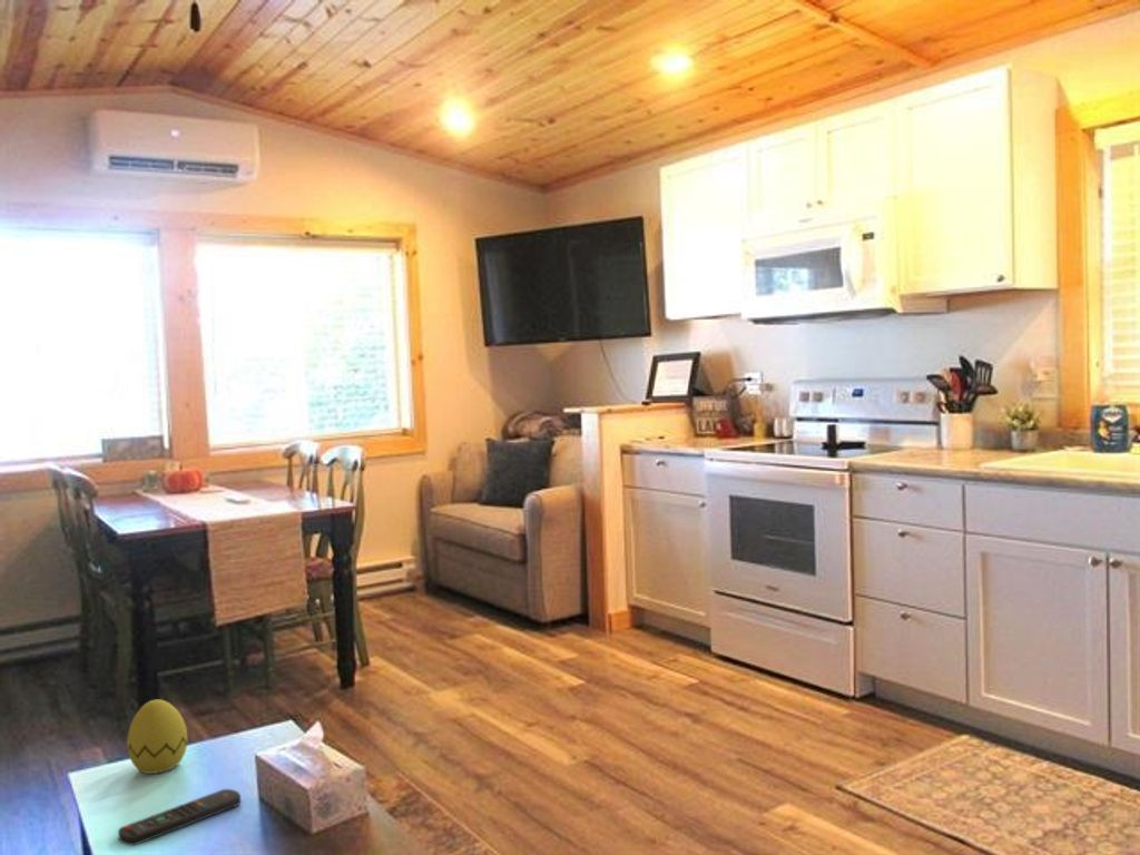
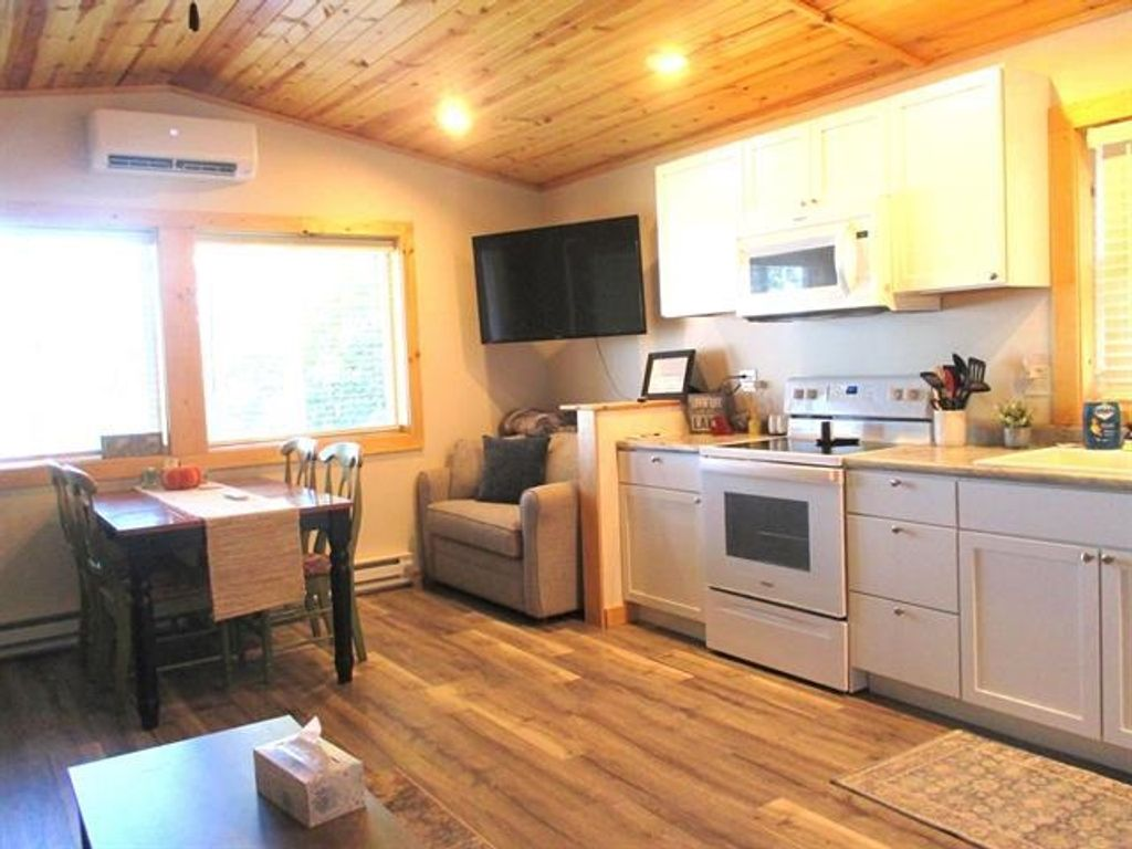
- decorative egg (157, 733)
- remote control (181, 815)
